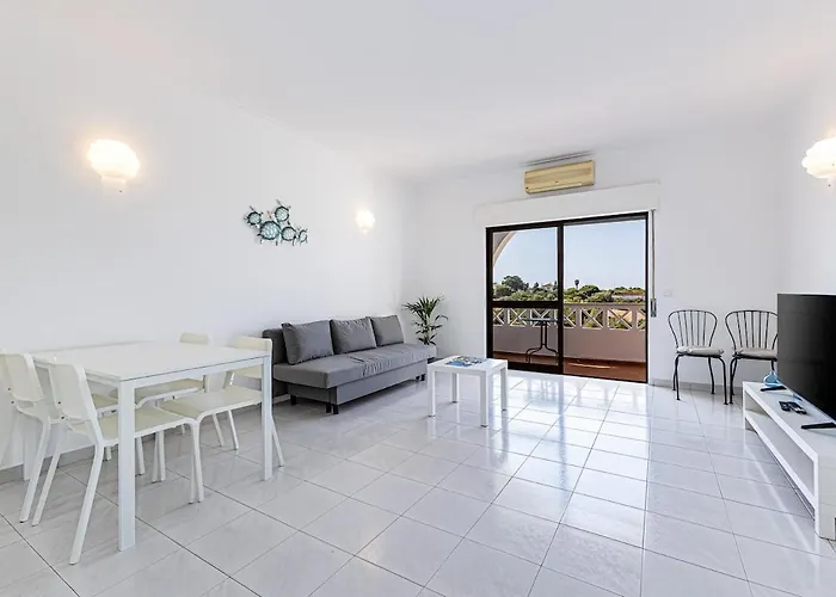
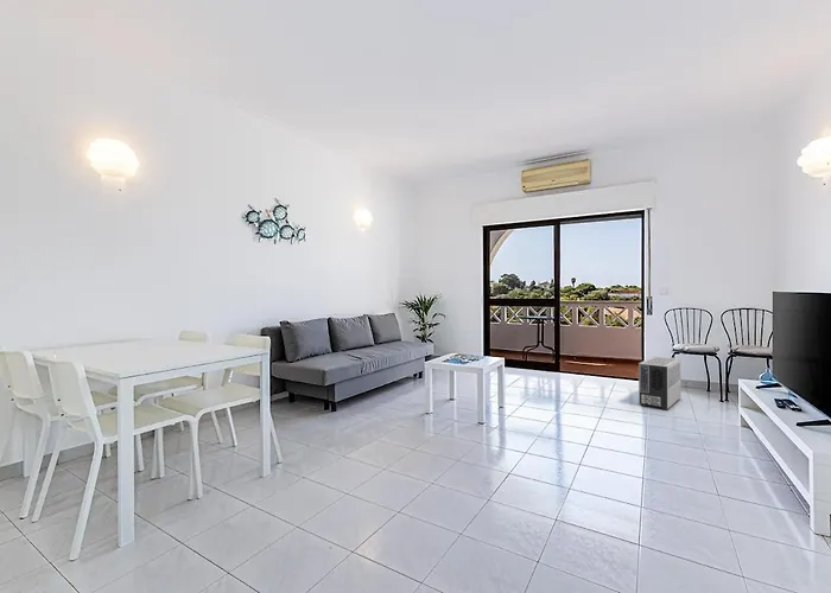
+ air purifier (660, 381)
